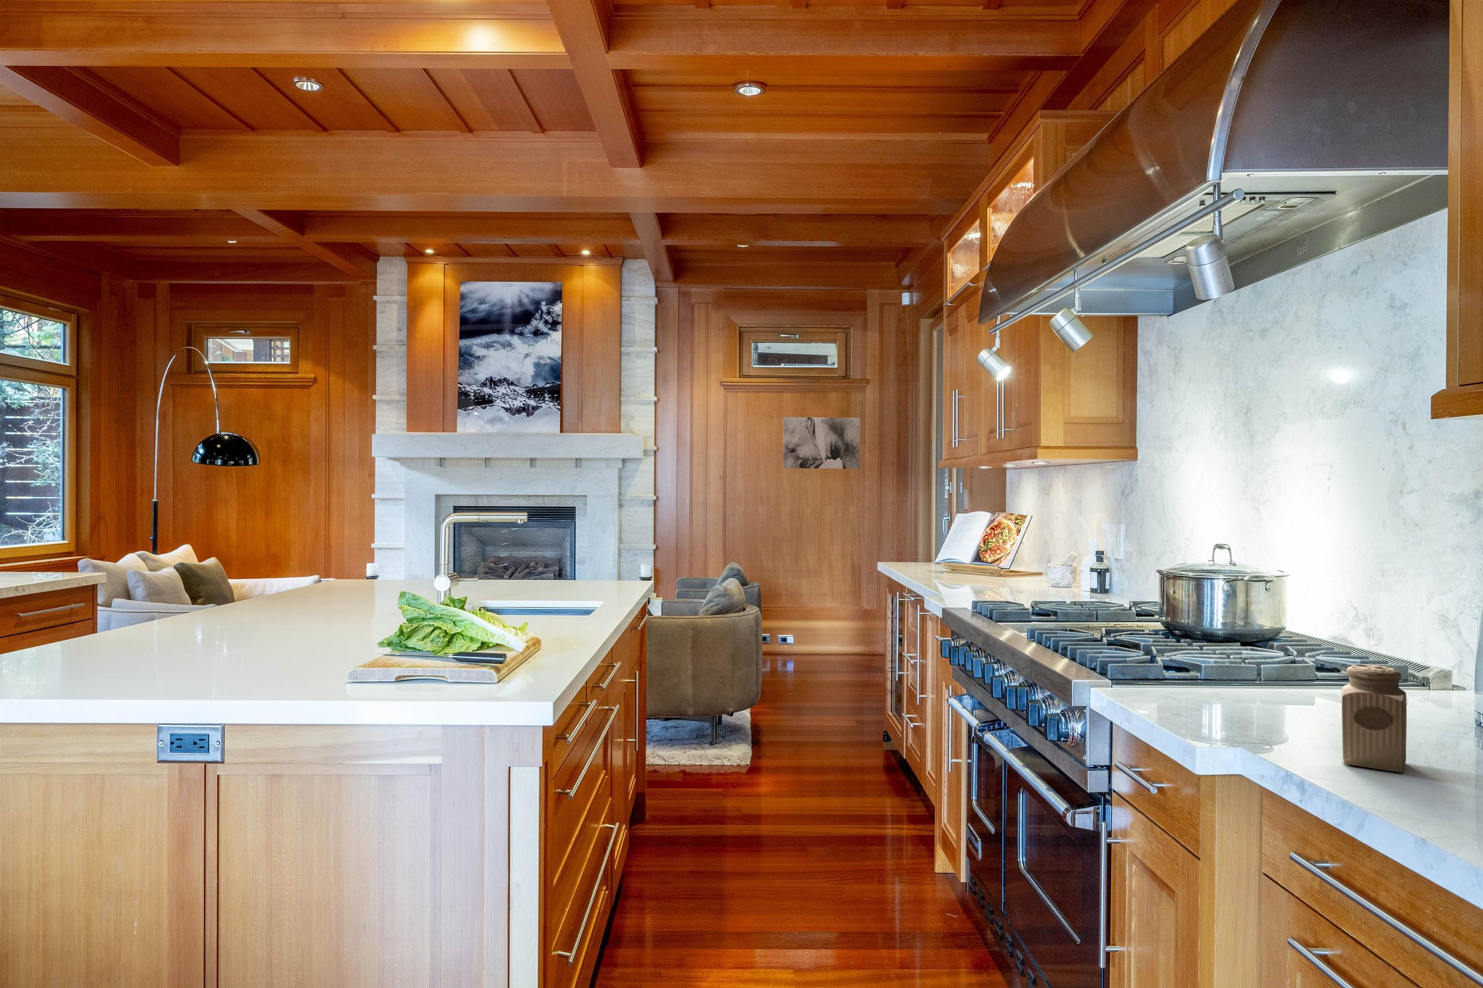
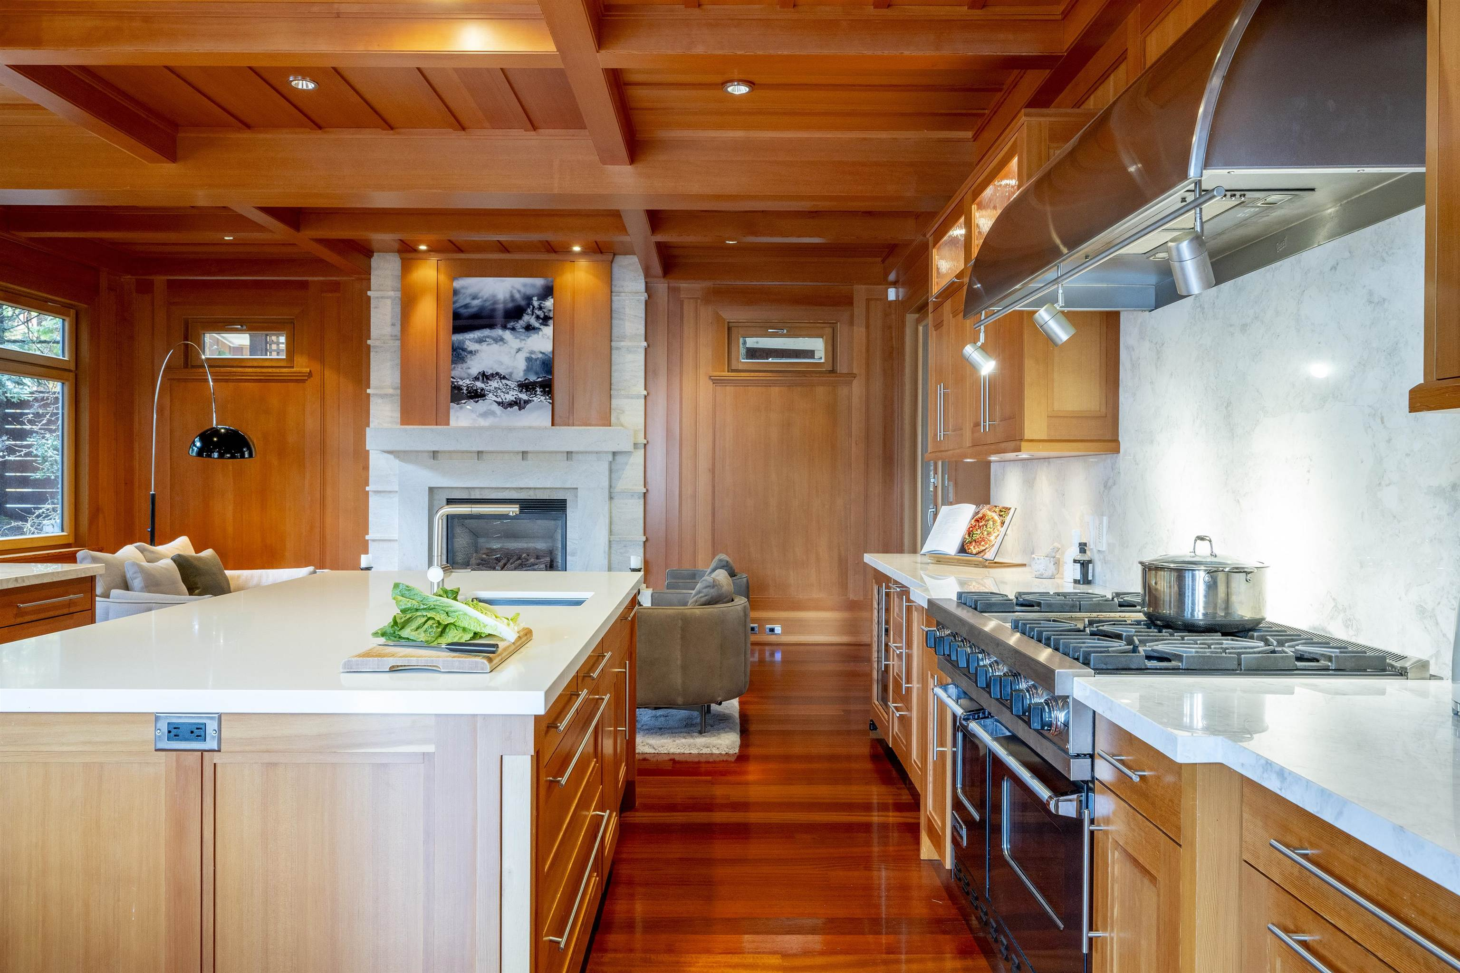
- salt shaker (1374, 715)
- wall art (821, 443)
